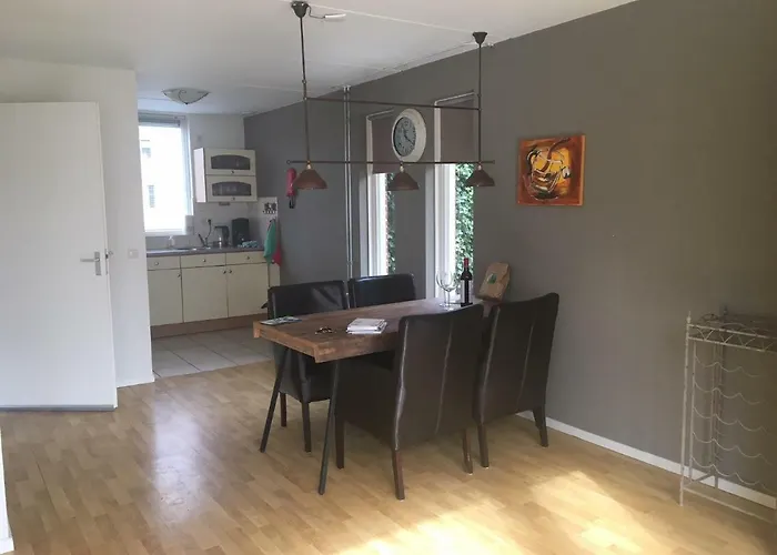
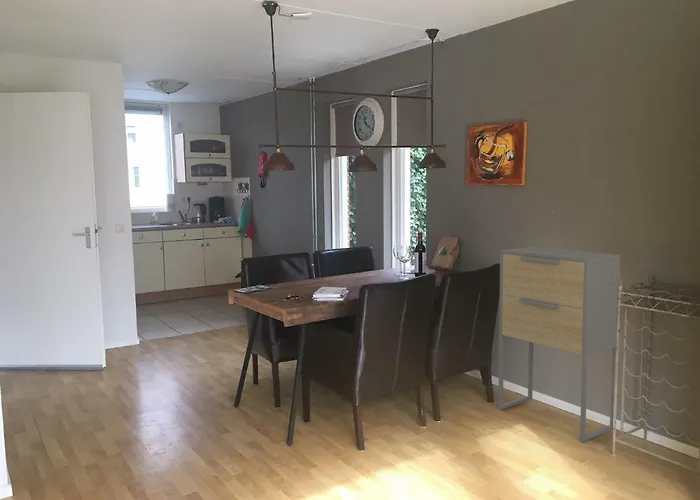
+ cabinet (554, 336)
